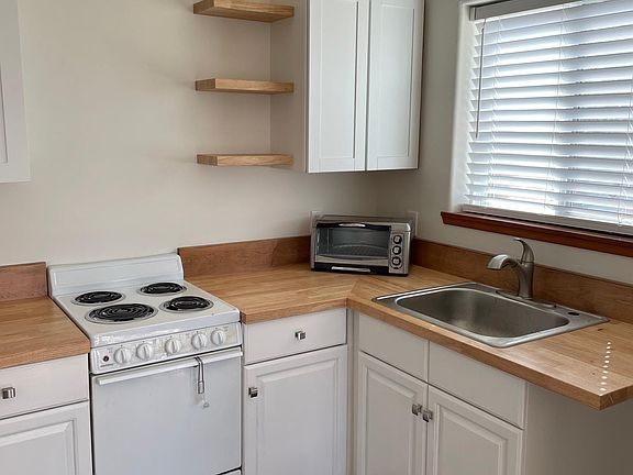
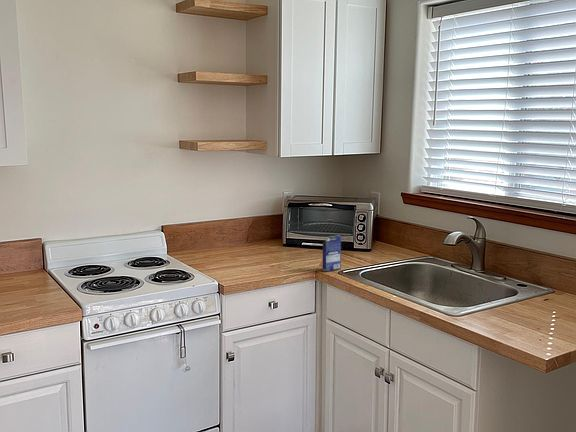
+ small box (331, 252)
